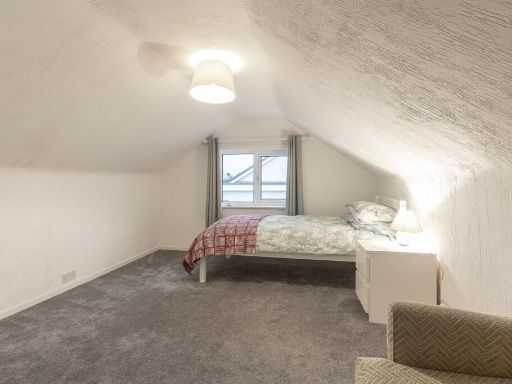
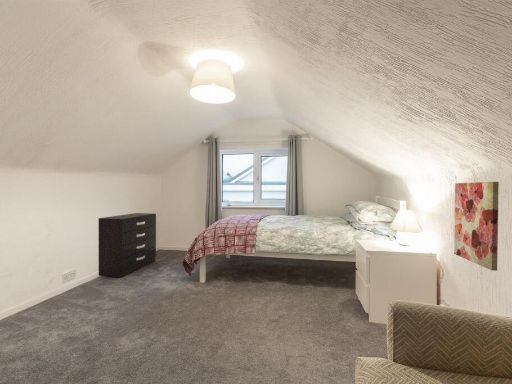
+ wall art (473, 222)
+ dresser (130, 241)
